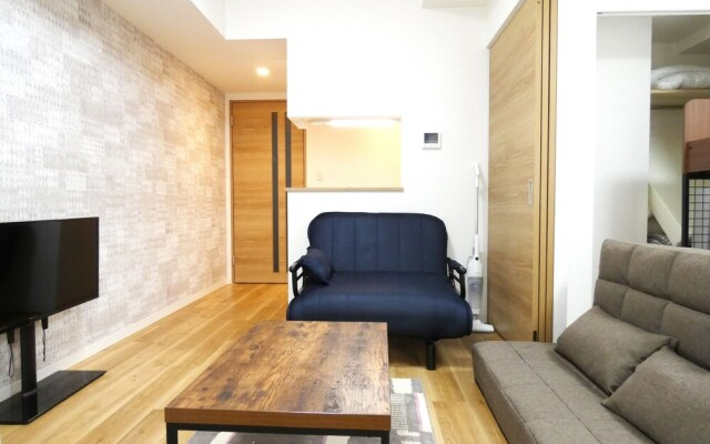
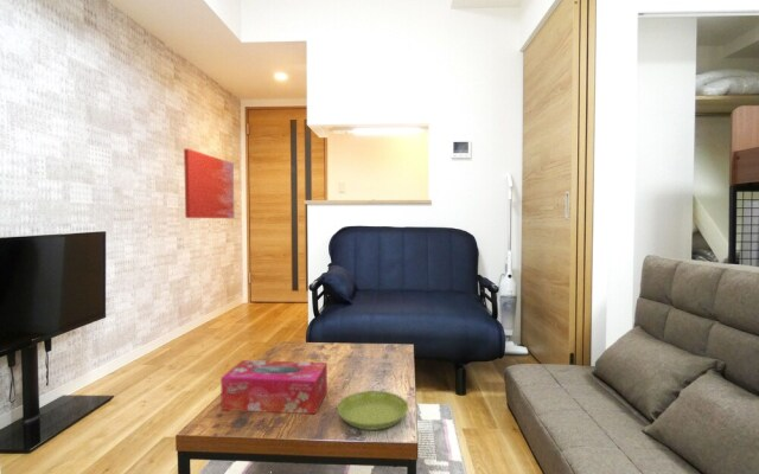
+ wall art (211, 187)
+ tissue box (276, 385)
+ saucer (372, 410)
